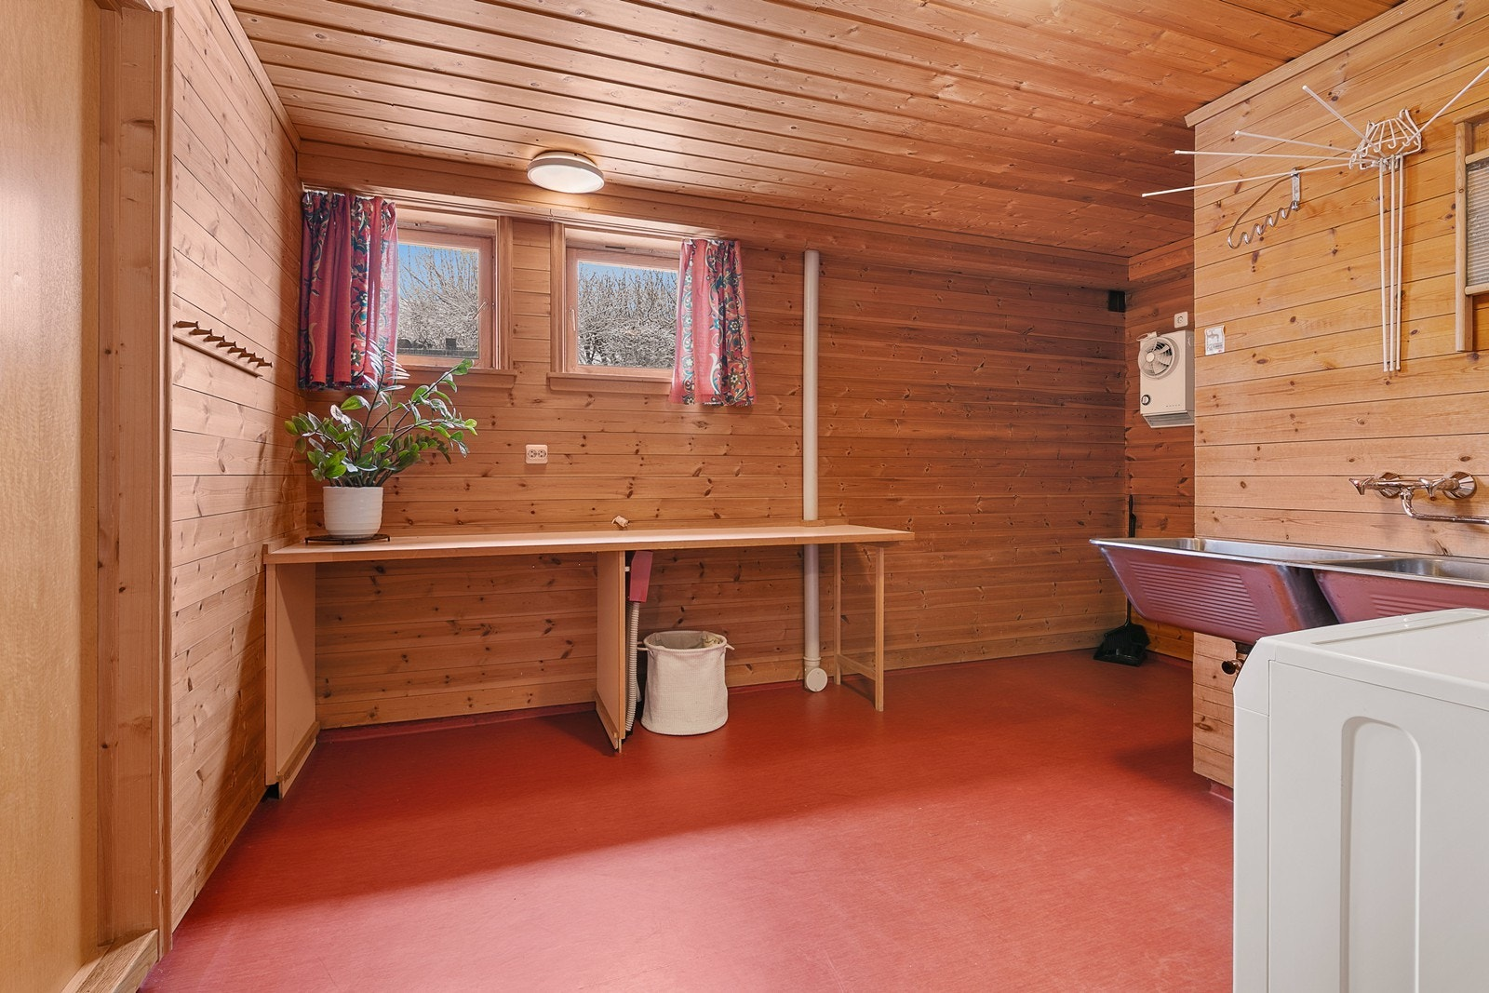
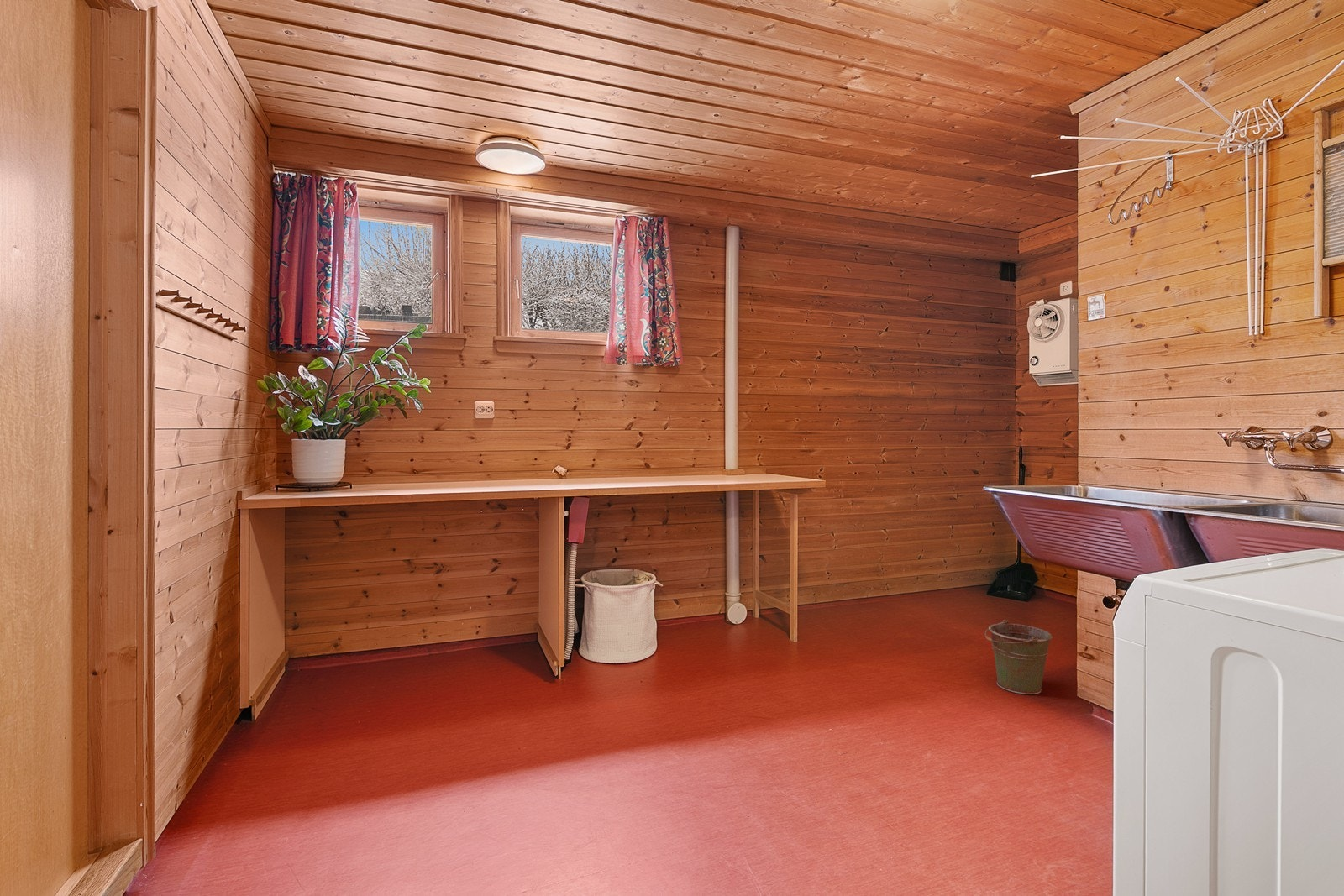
+ bucket (1016, 657)
